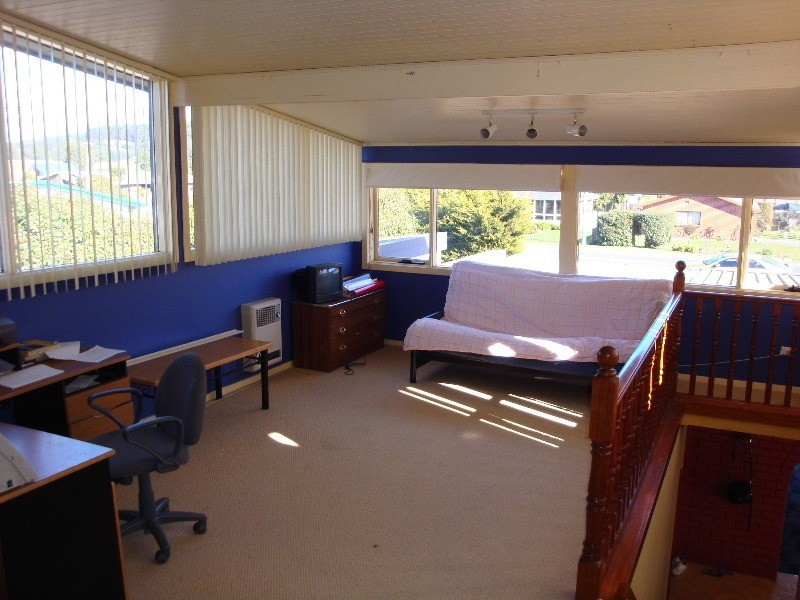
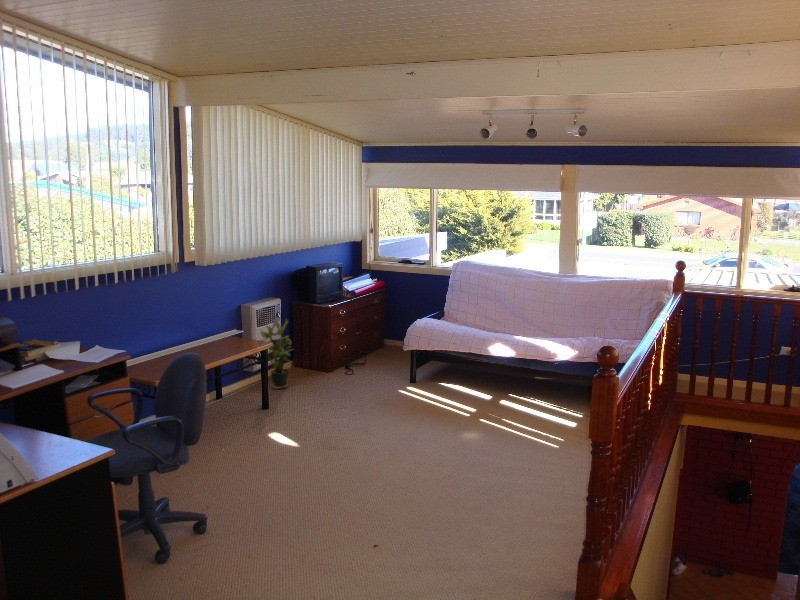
+ potted plant (276, 353)
